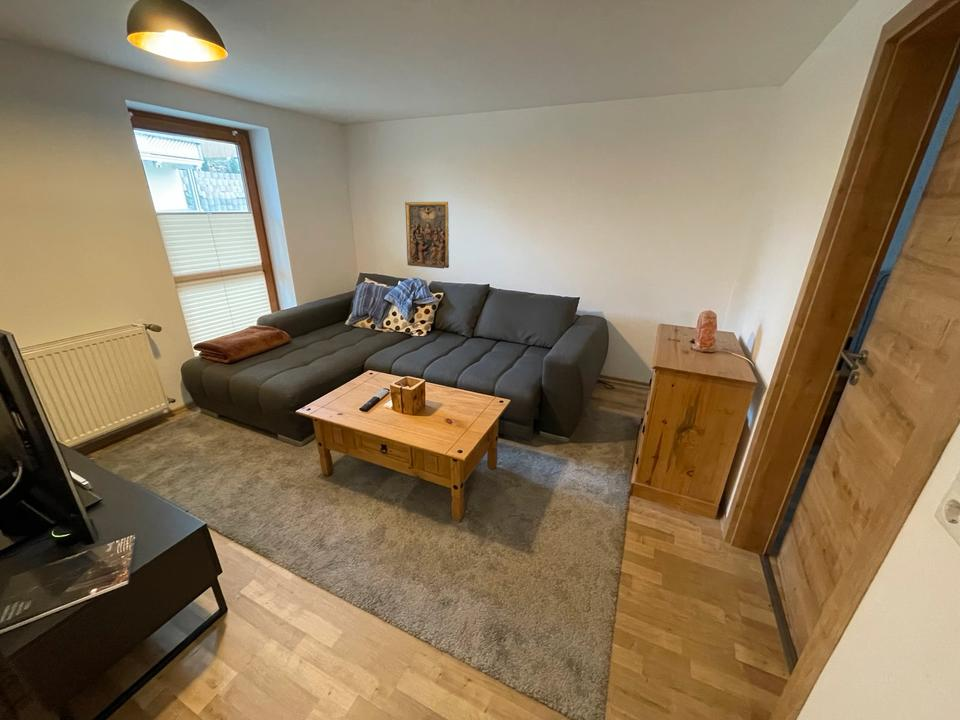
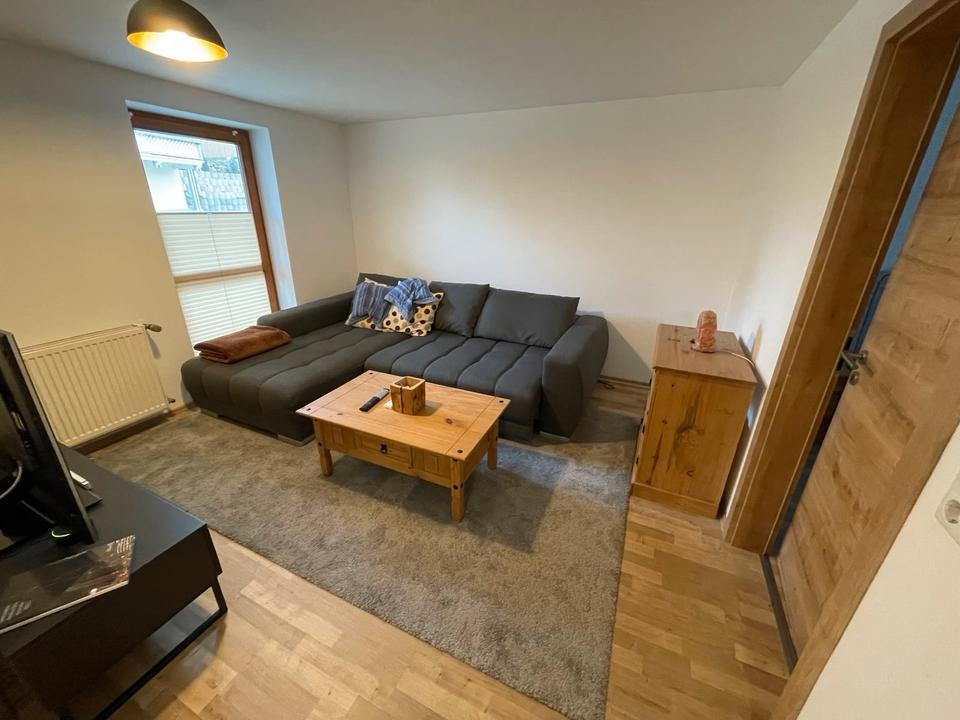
- relief panel (427, 235)
